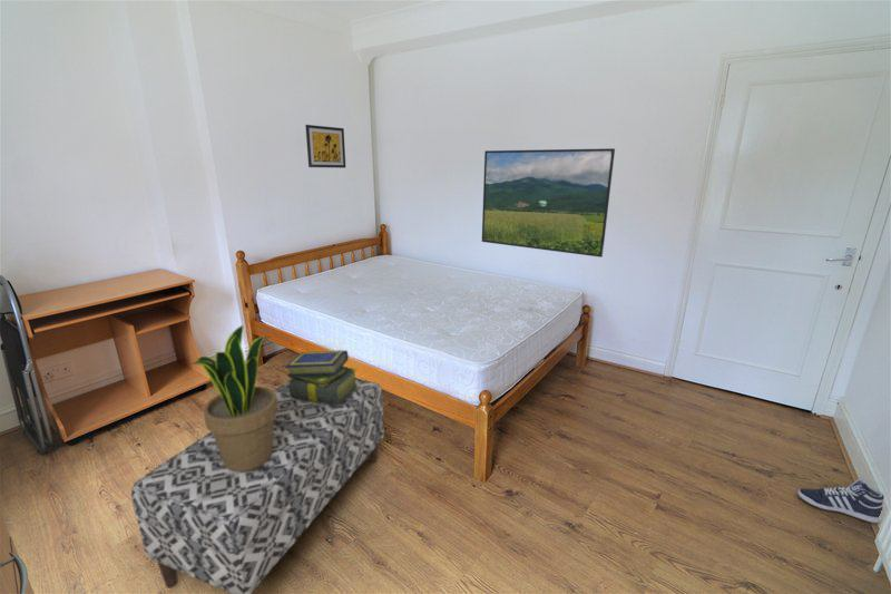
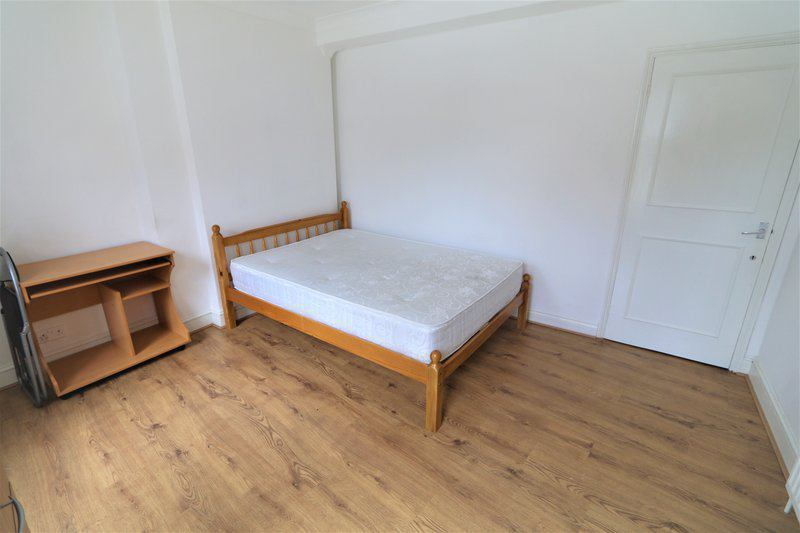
- stack of books (320, 374)
- wall art (326, 147)
- sneaker (841, 494)
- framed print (540, 201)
- potted plant (237, 397)
- bench (285, 469)
